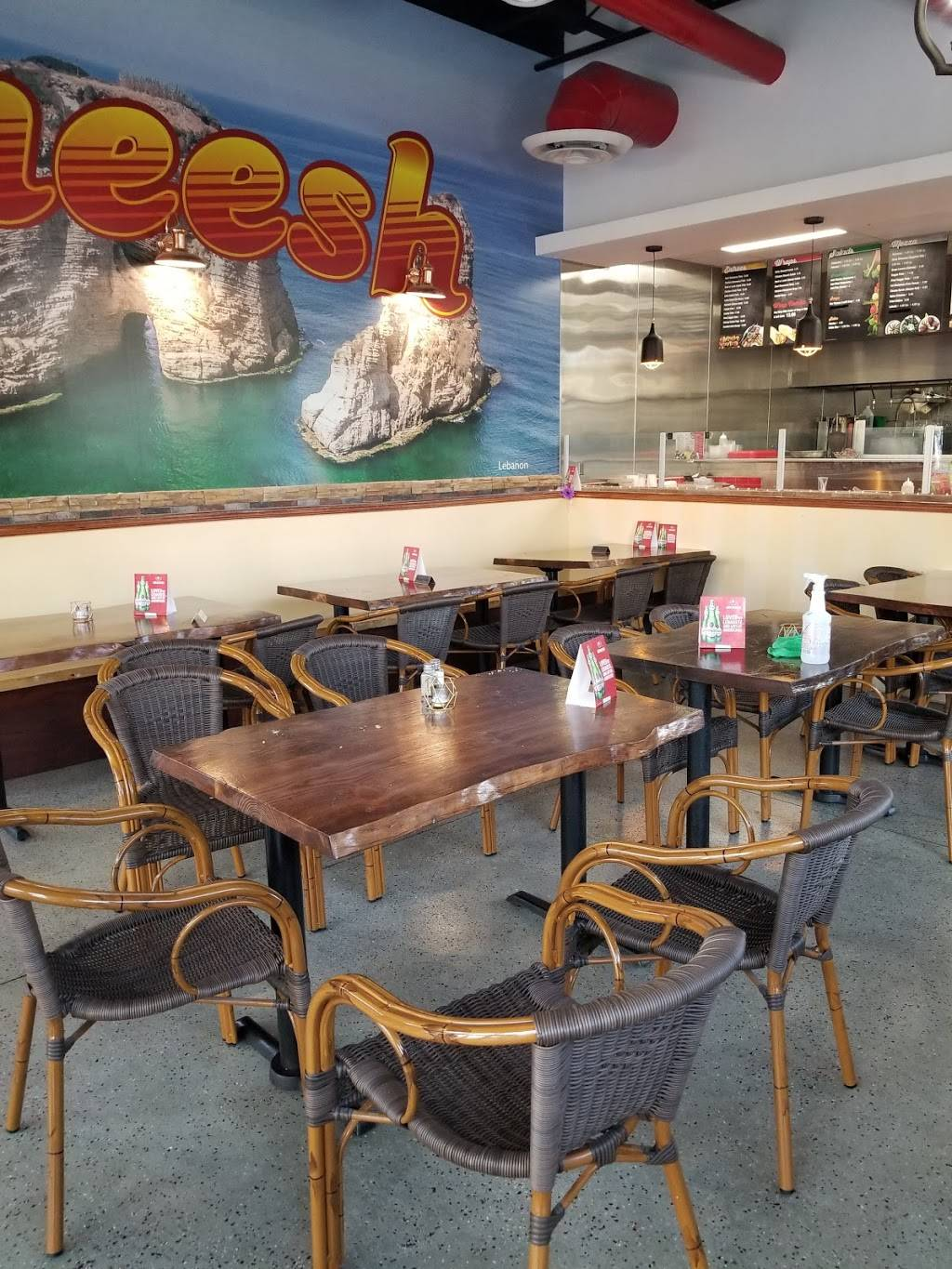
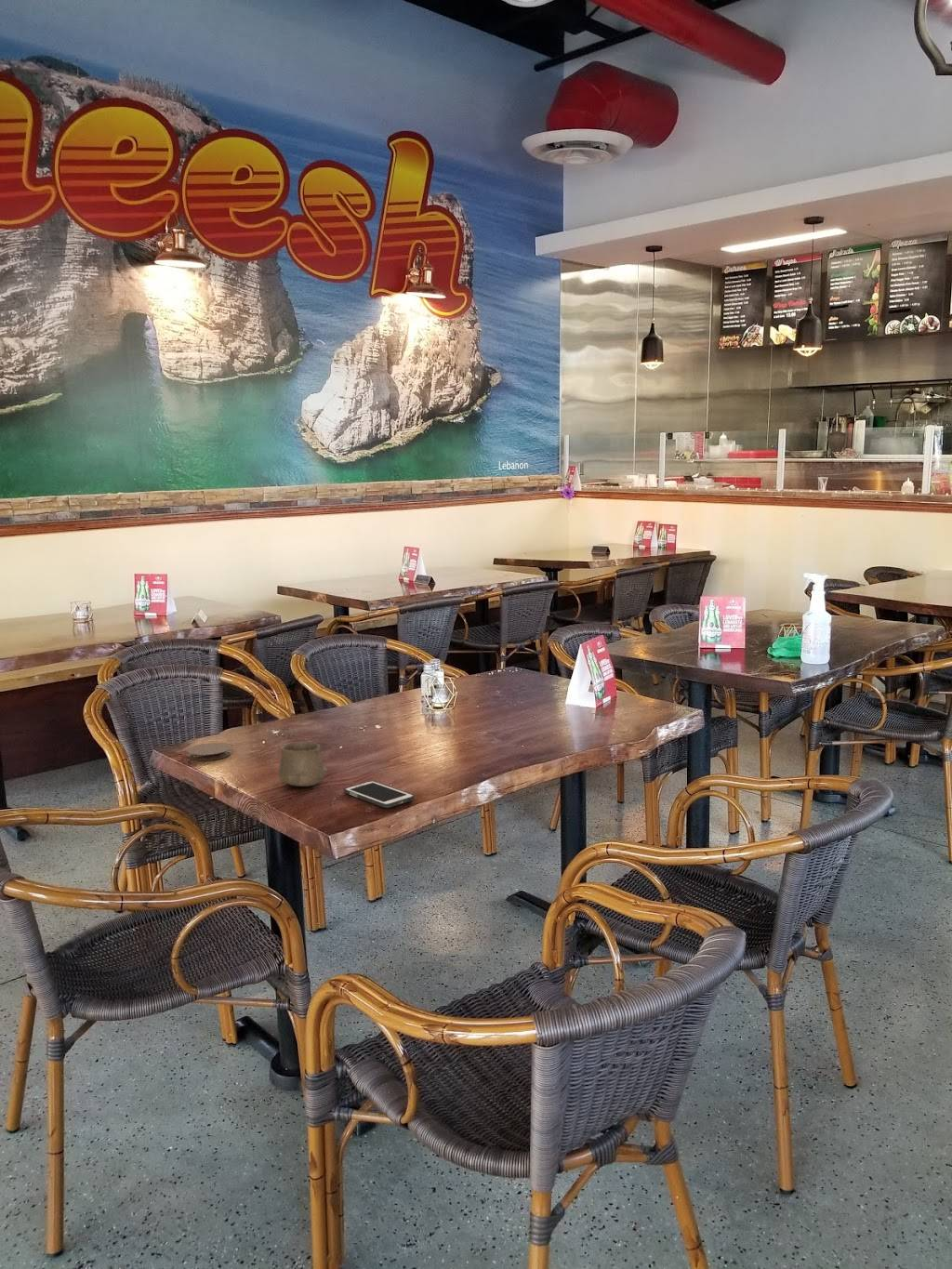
+ cup (301, 764)
+ cell phone (378, 794)
+ coaster (209, 751)
